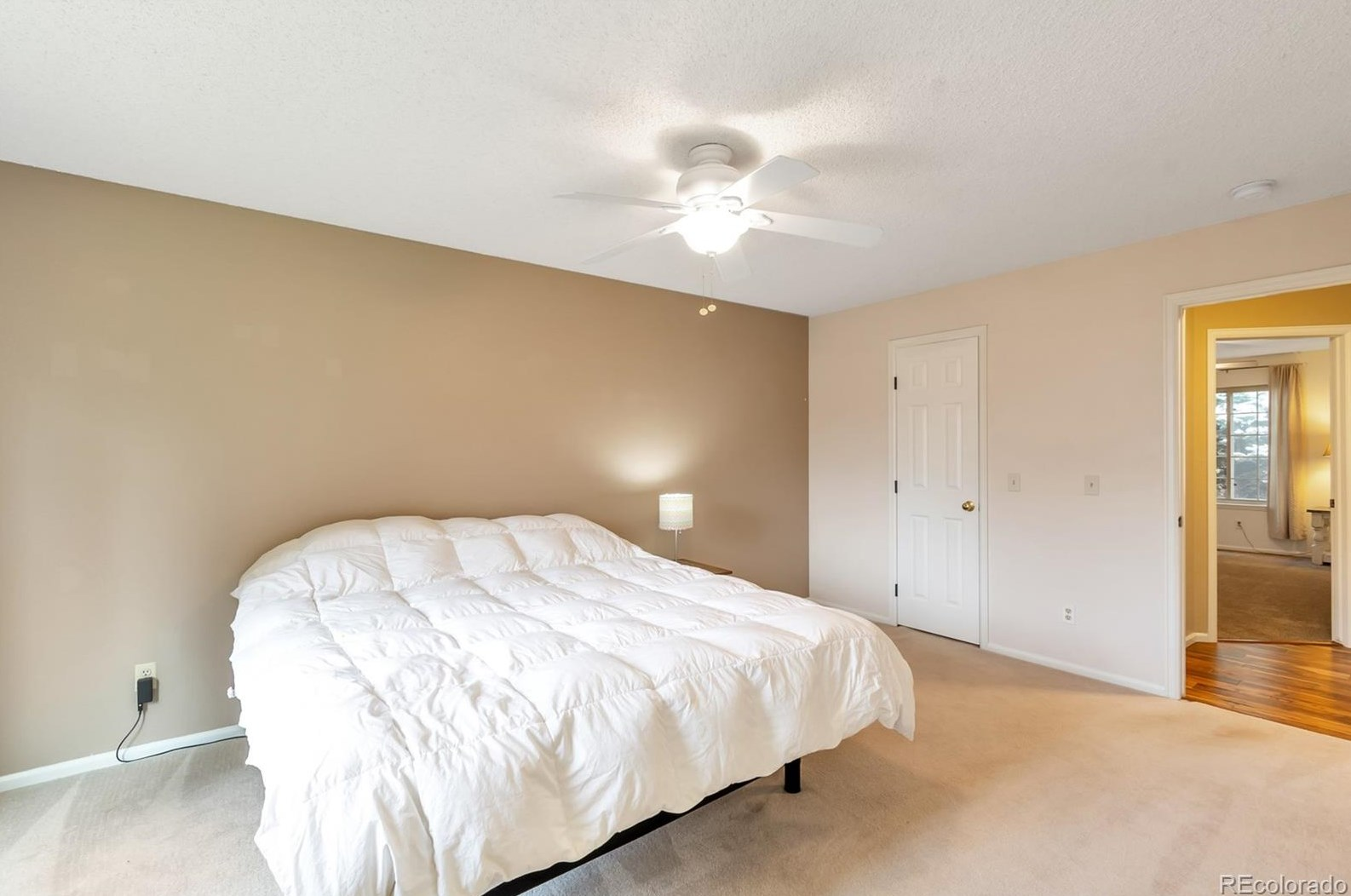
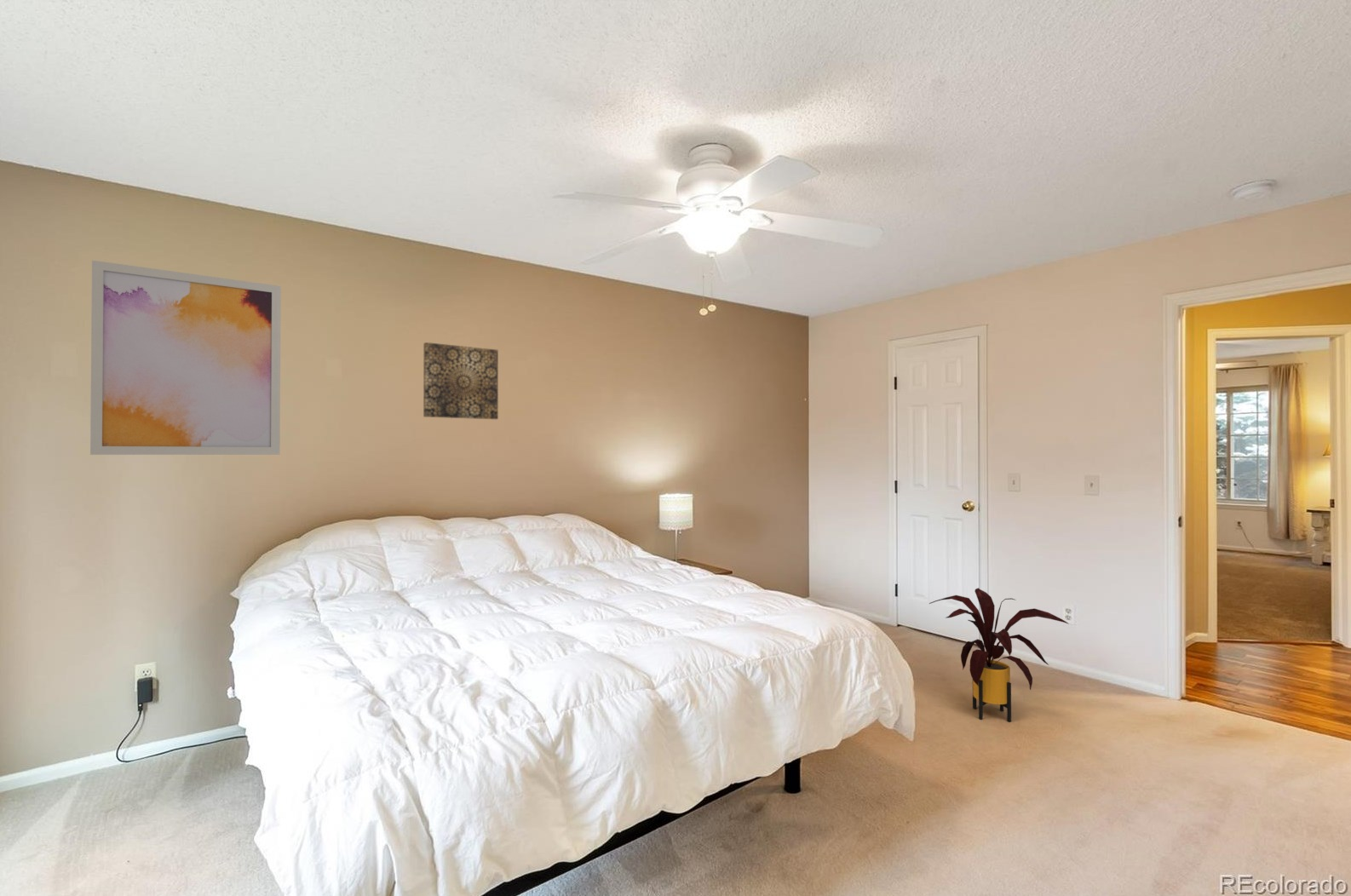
+ house plant (985, 654)
+ wall art (462, 382)
+ wall art (193, 365)
